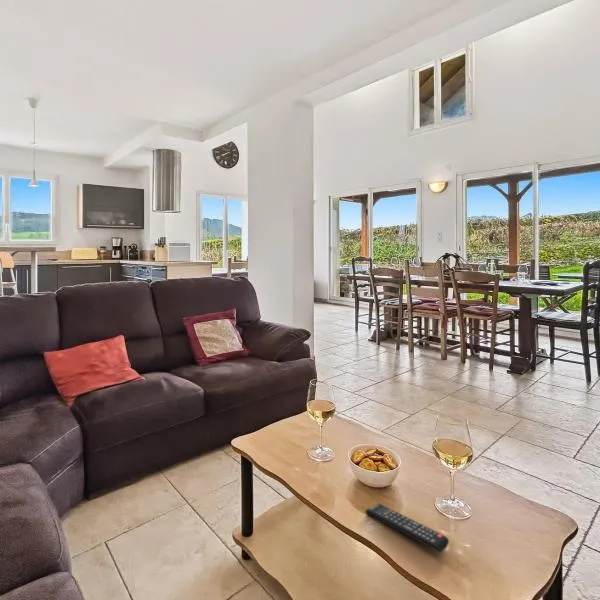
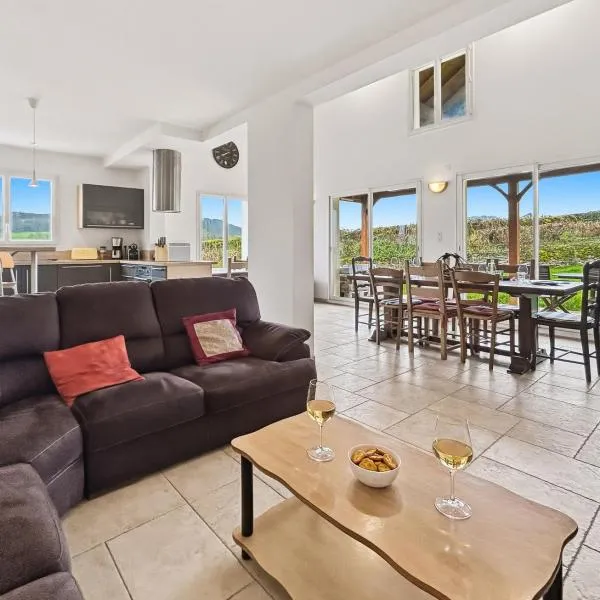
- remote control (404, 525)
